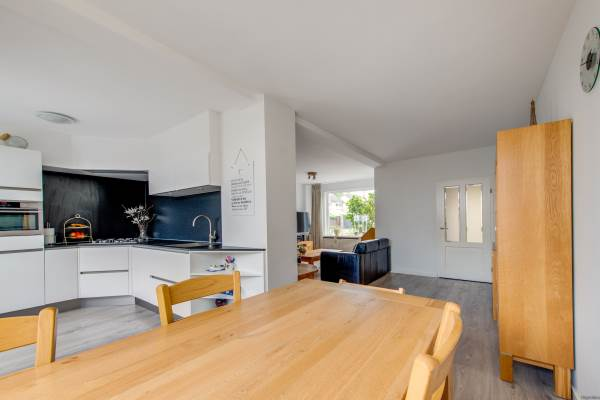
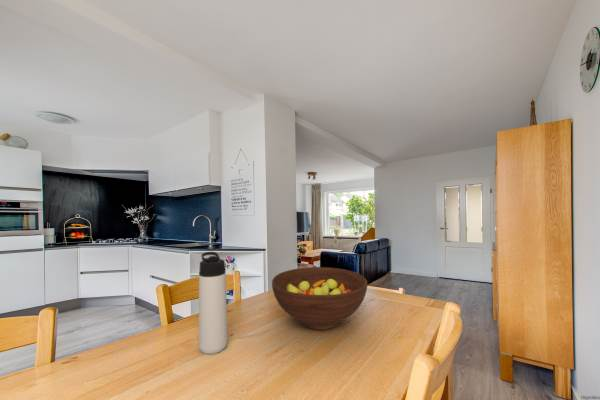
+ thermos bottle (211, 299)
+ fruit bowl (319, 300)
